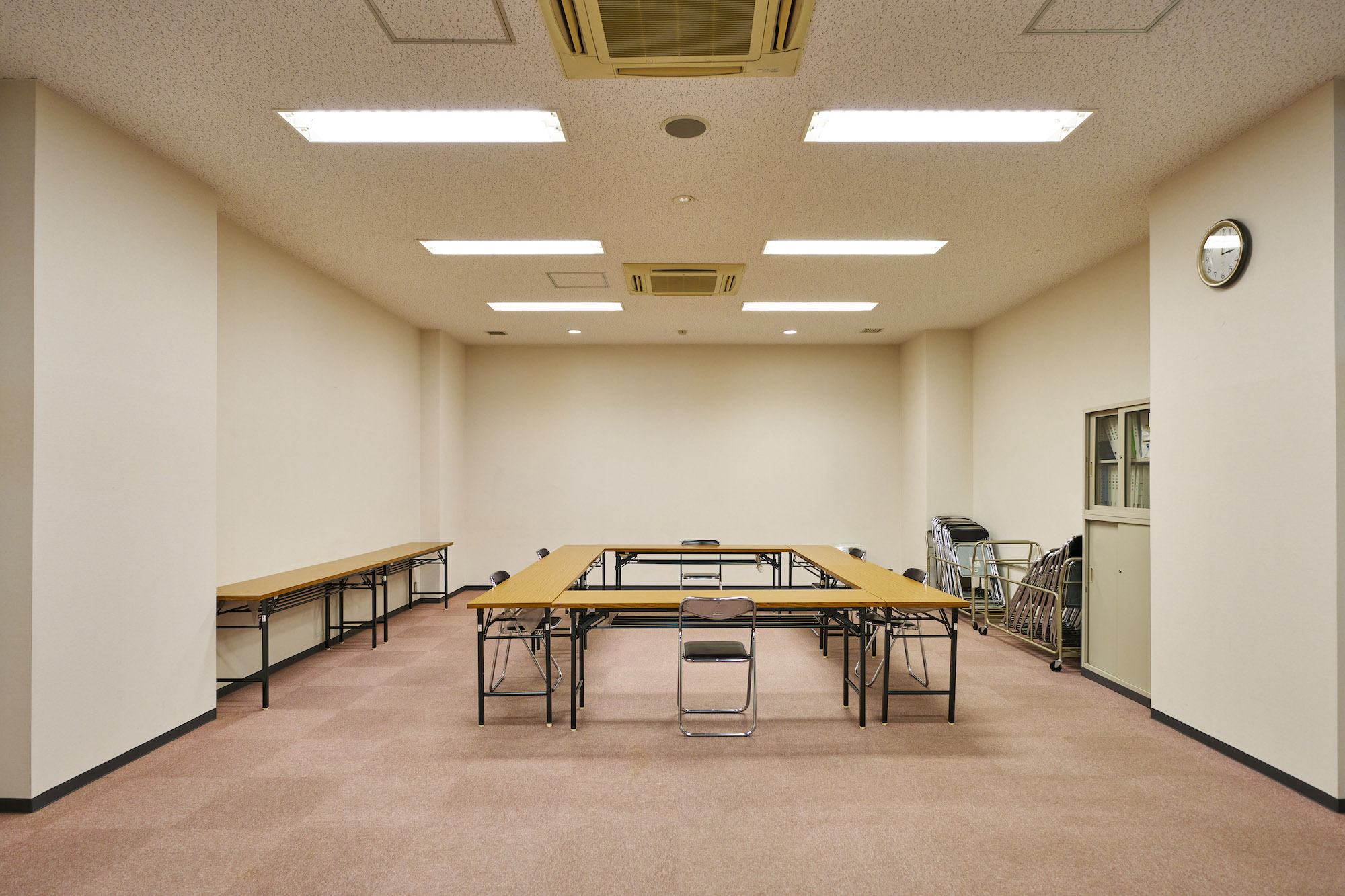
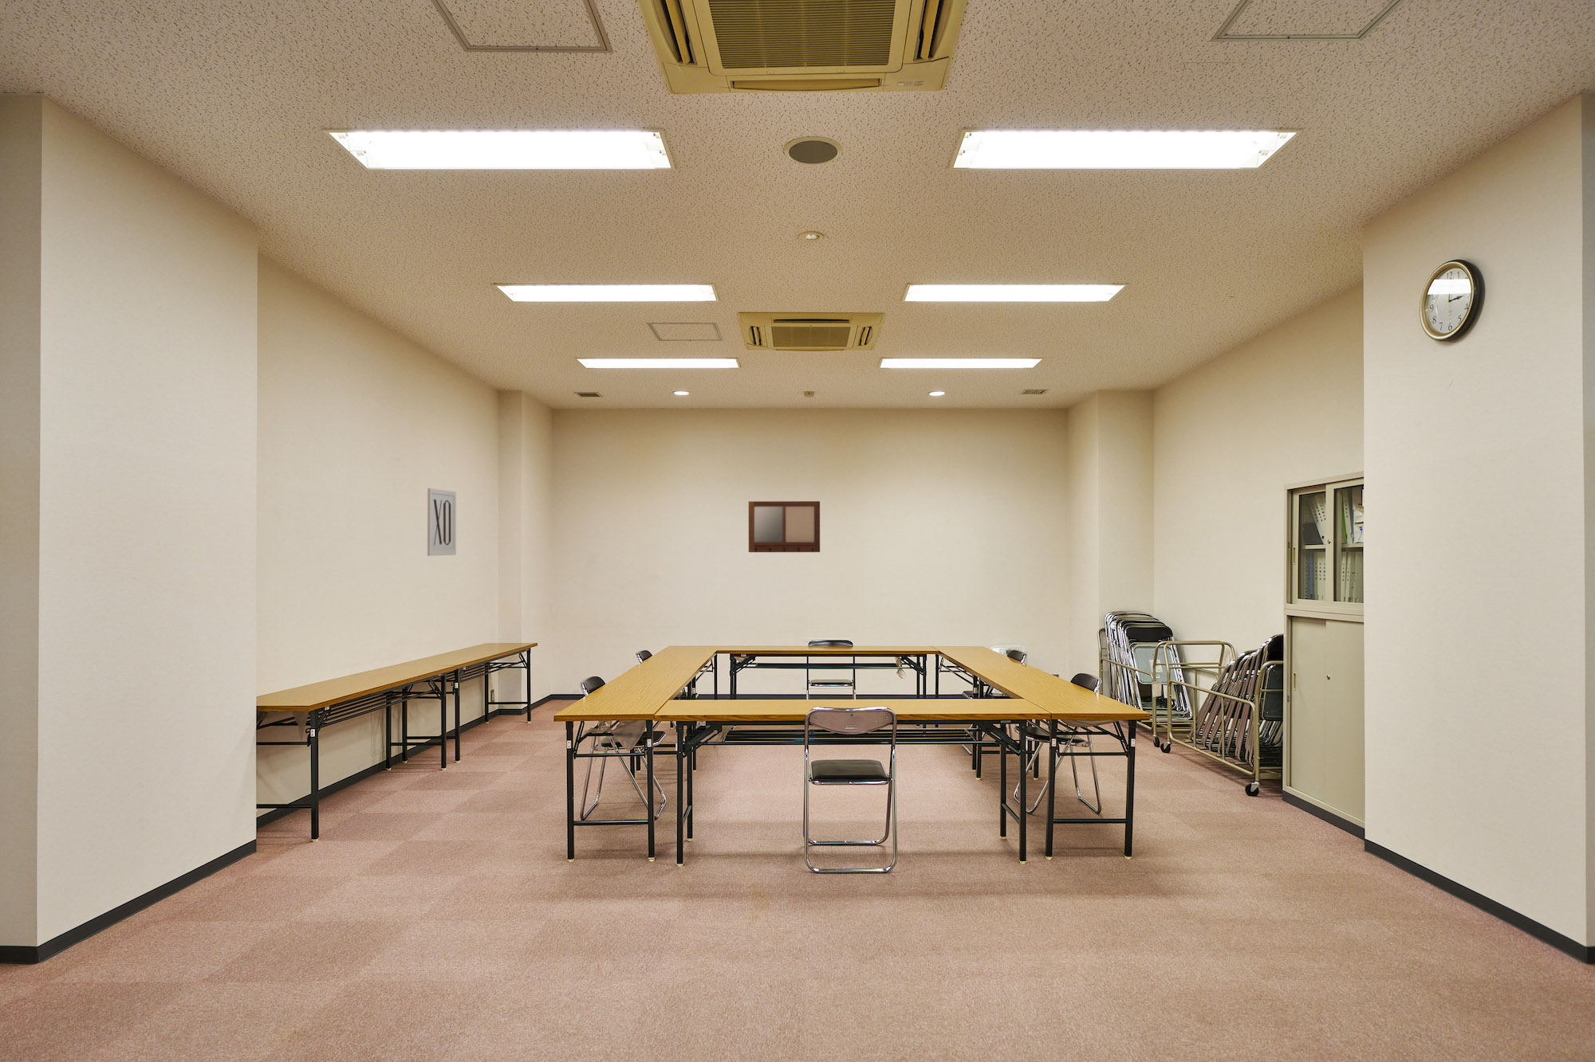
+ wall art (442, 523)
+ writing board (784, 526)
